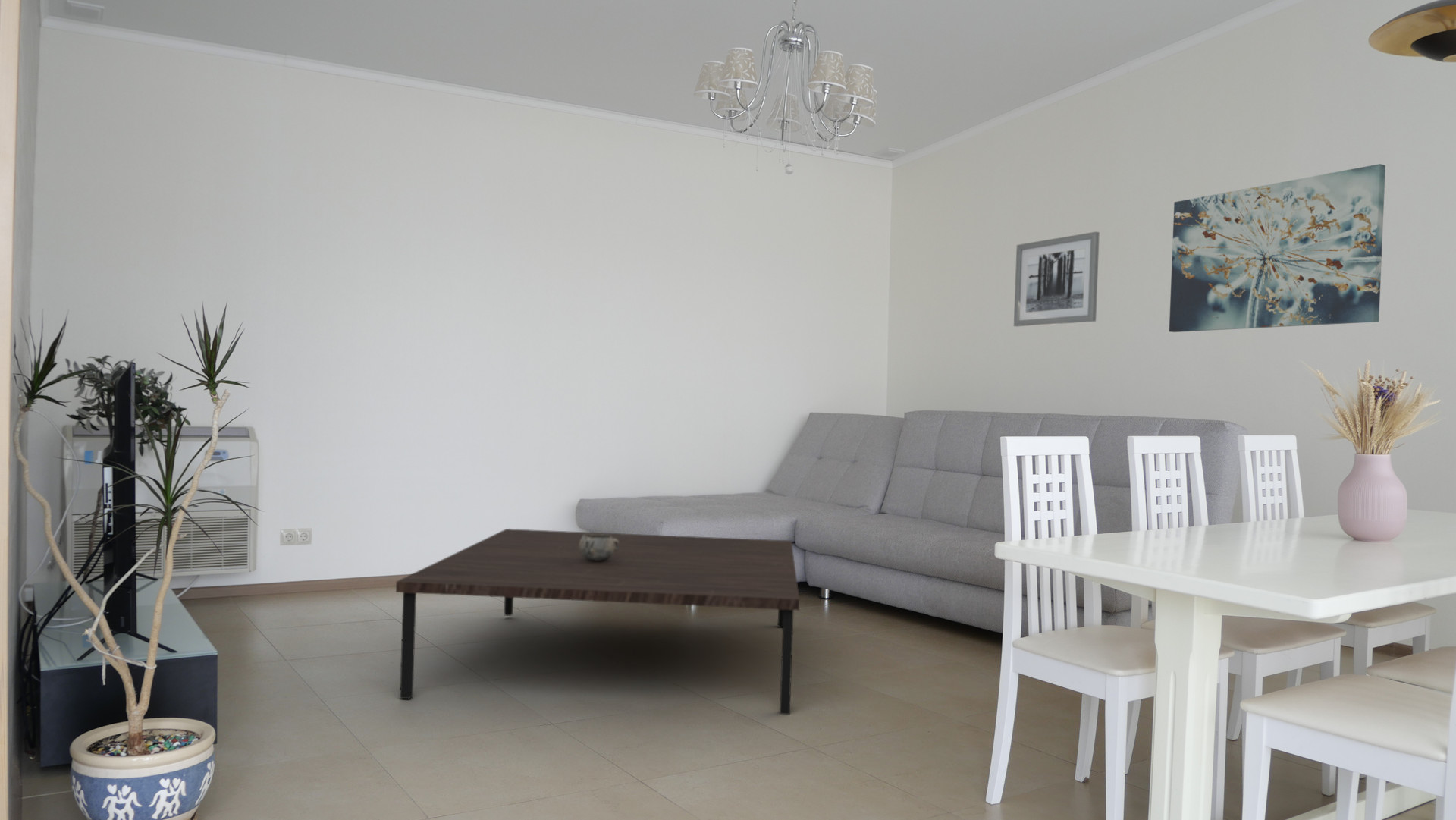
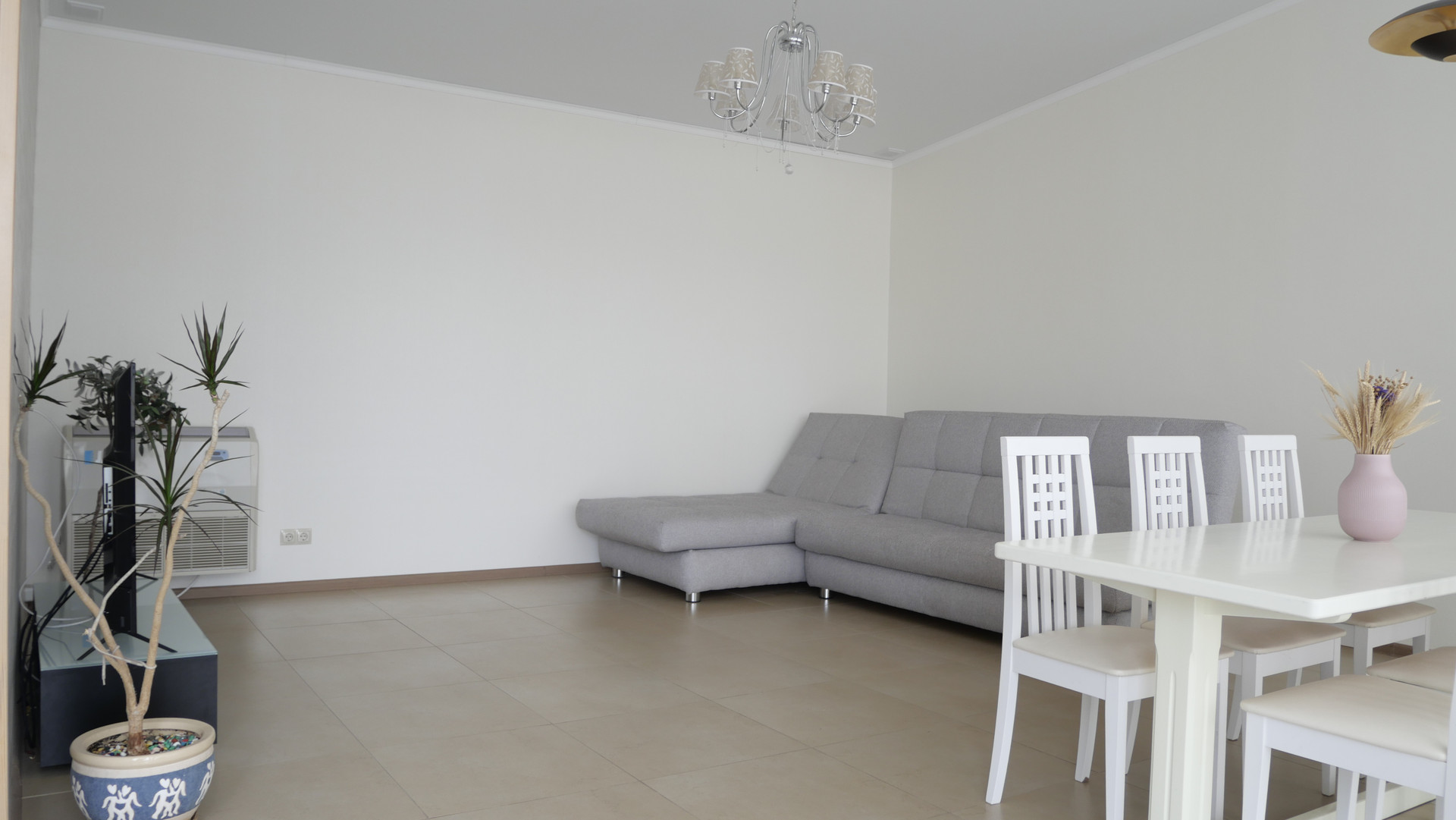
- wall art (1266, 256)
- decorative bowl (598, 547)
- coffee table (624, 602)
- wall art (1054, 281)
